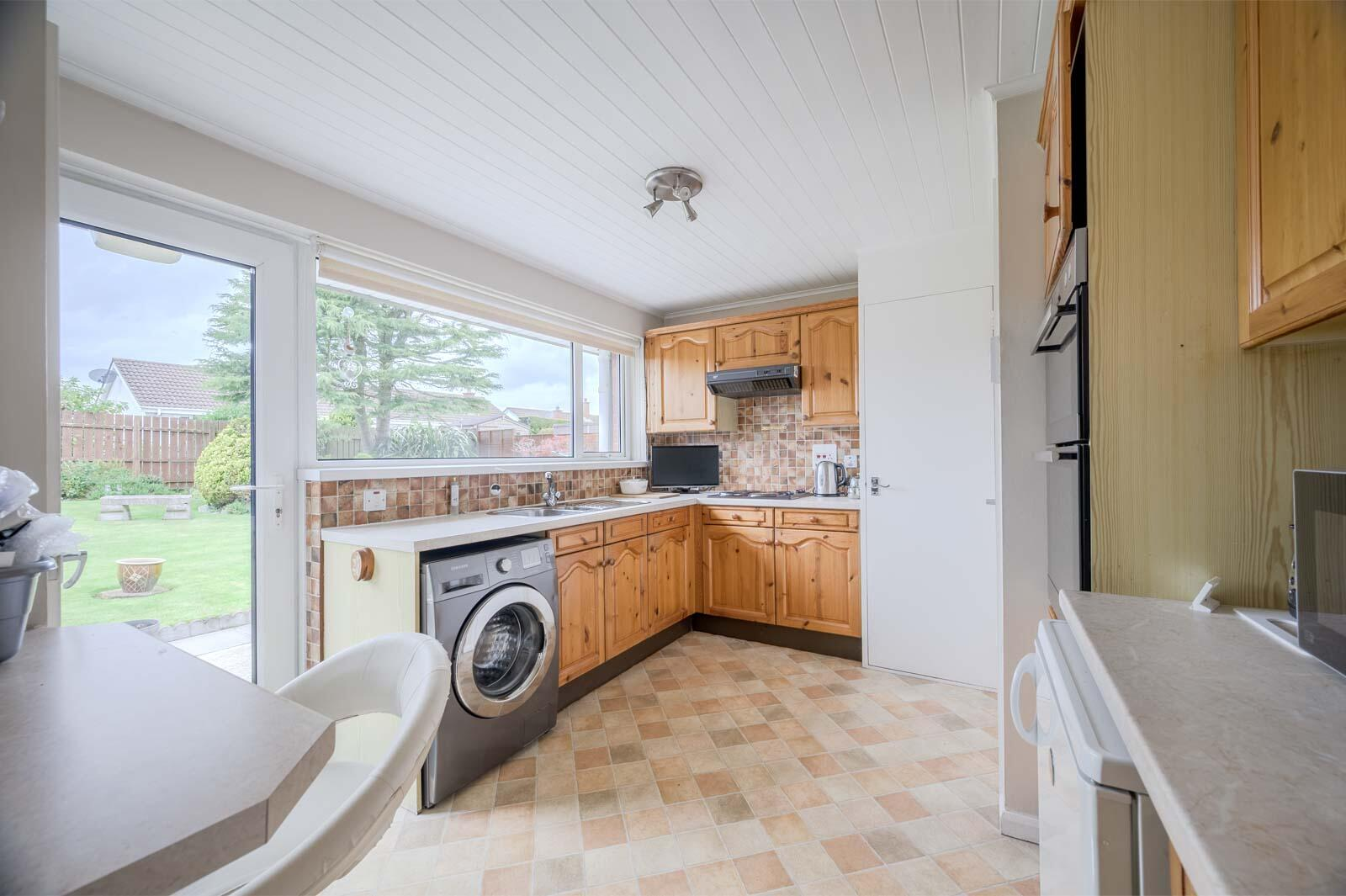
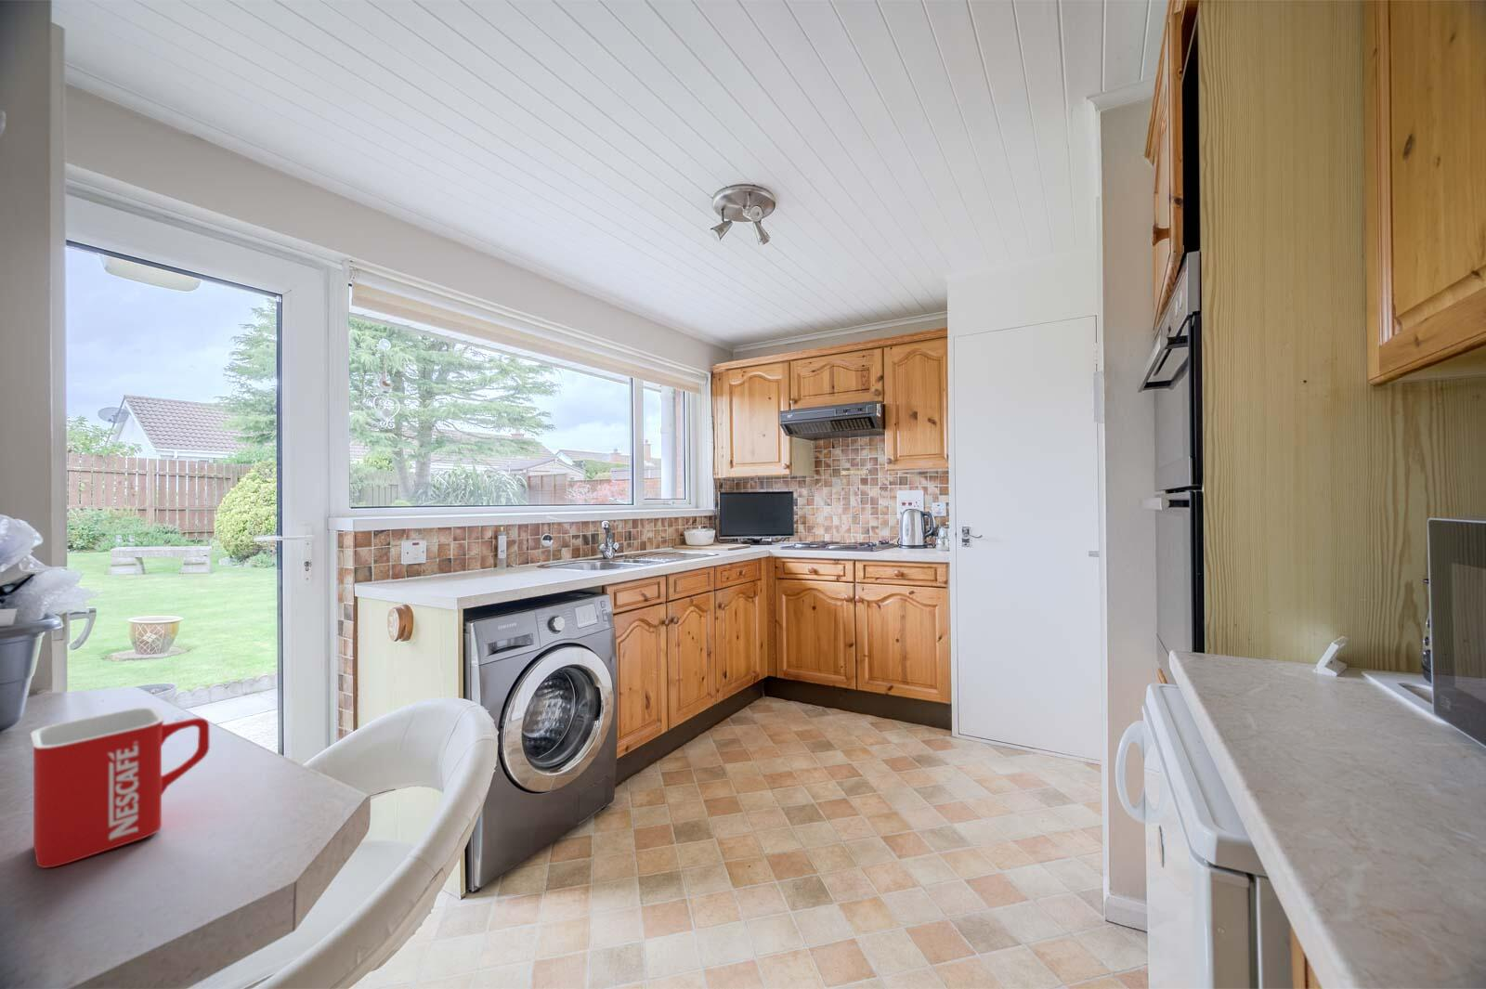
+ mug (127, 774)
